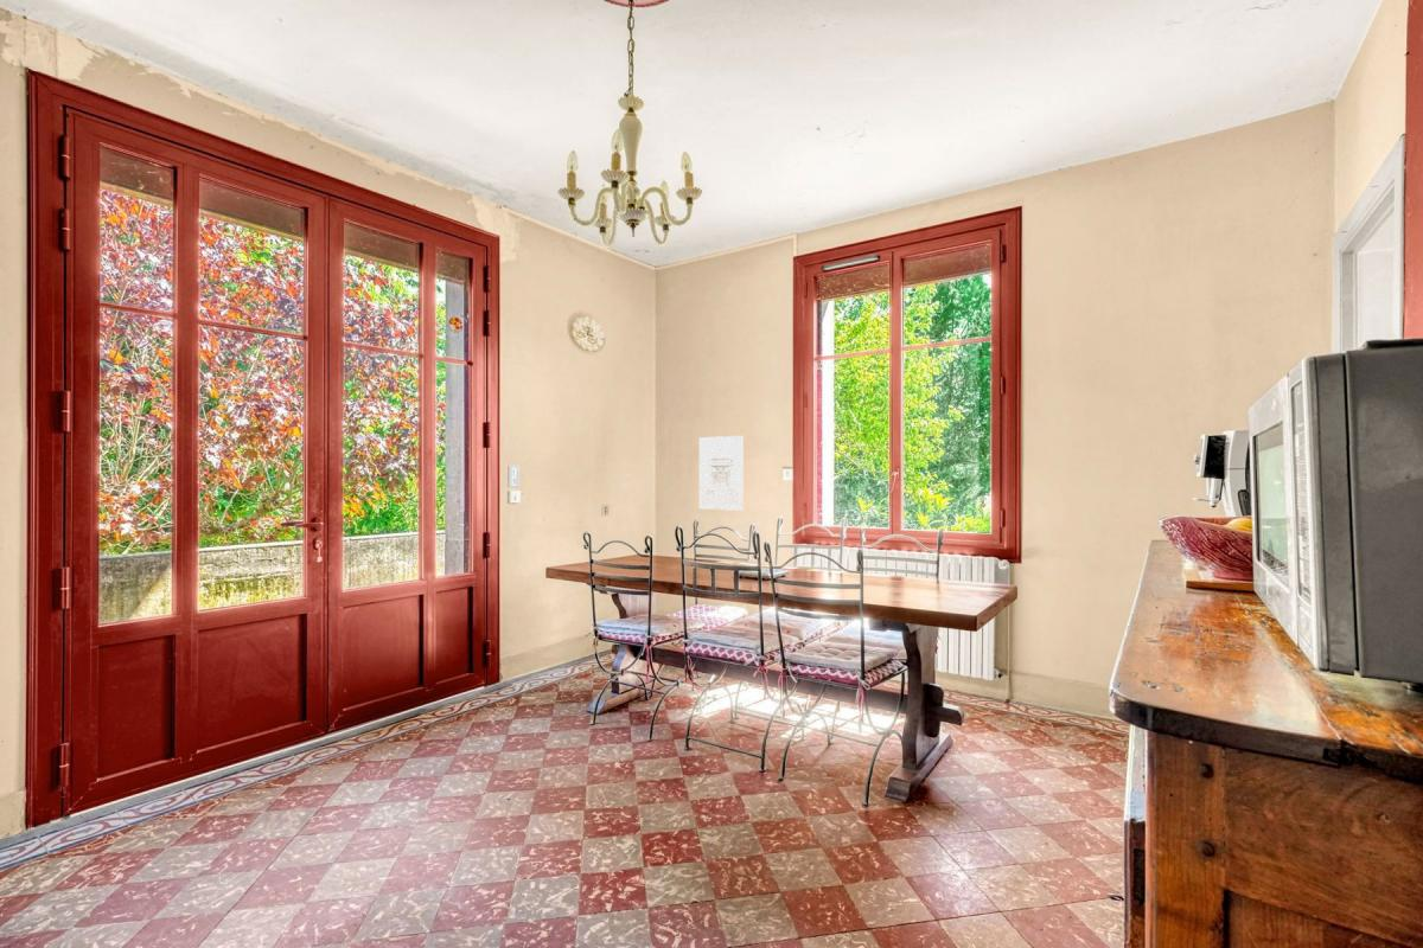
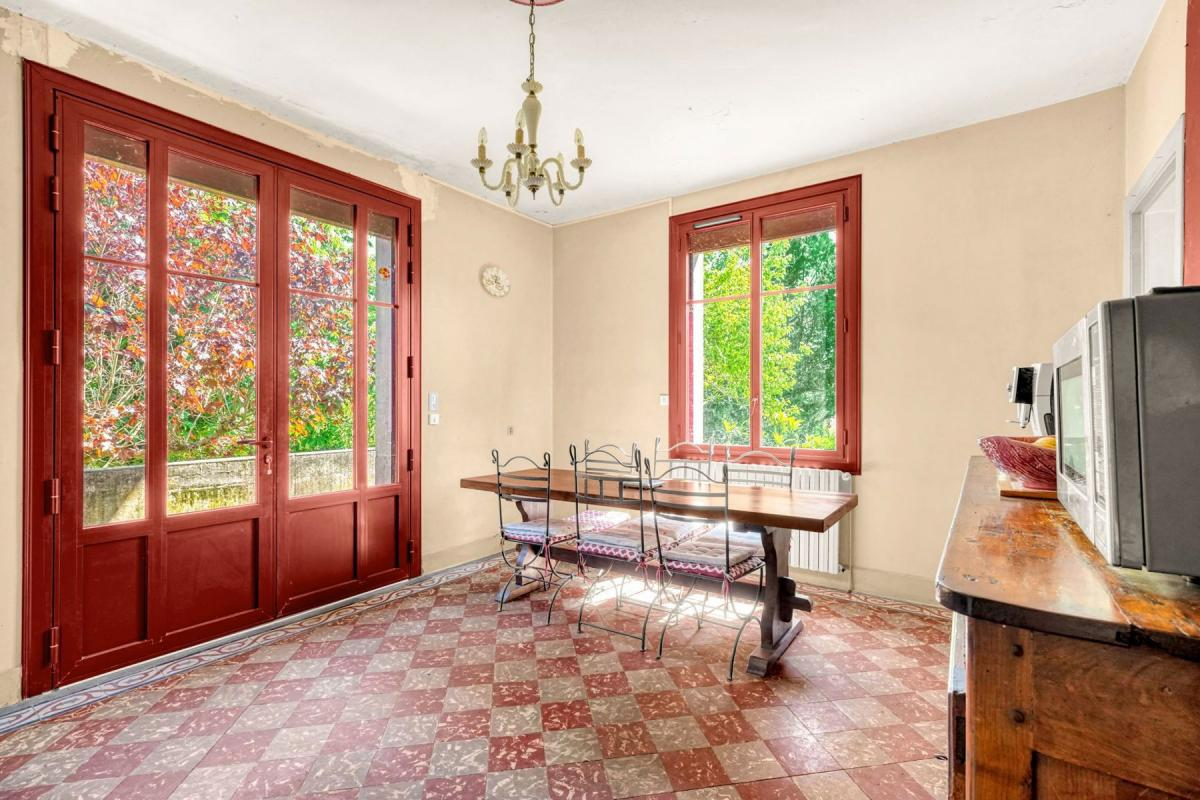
- wall art (720, 473)
